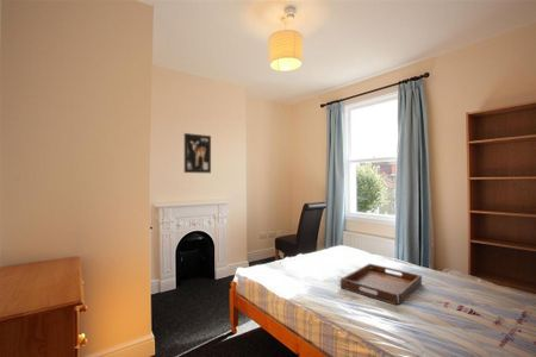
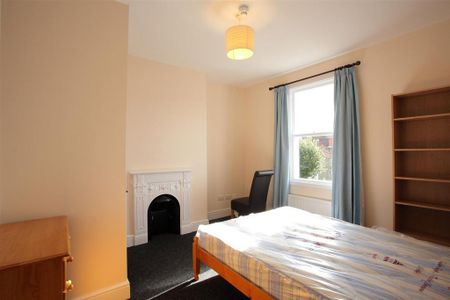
- serving tray (381, 281)
- wall art (198, 154)
